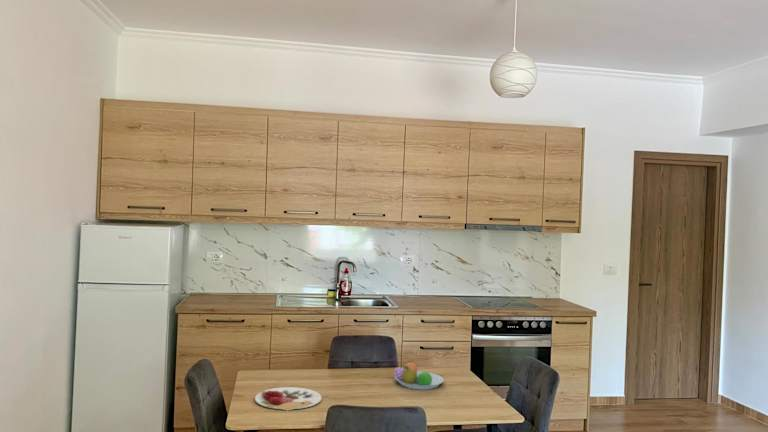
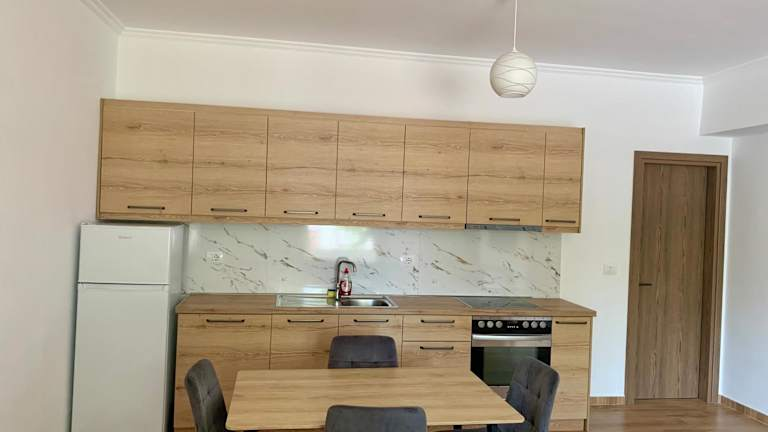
- fruit bowl (418, 373)
- plate (288, 397)
